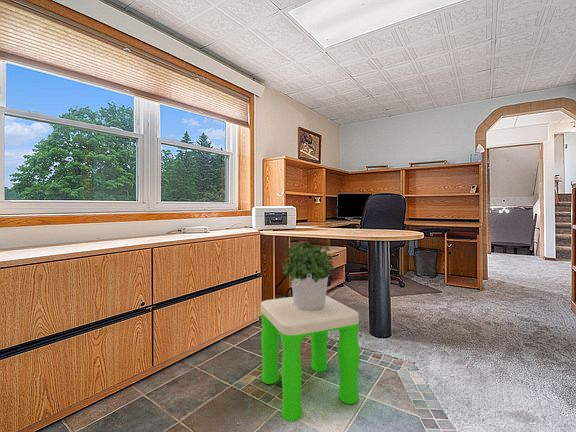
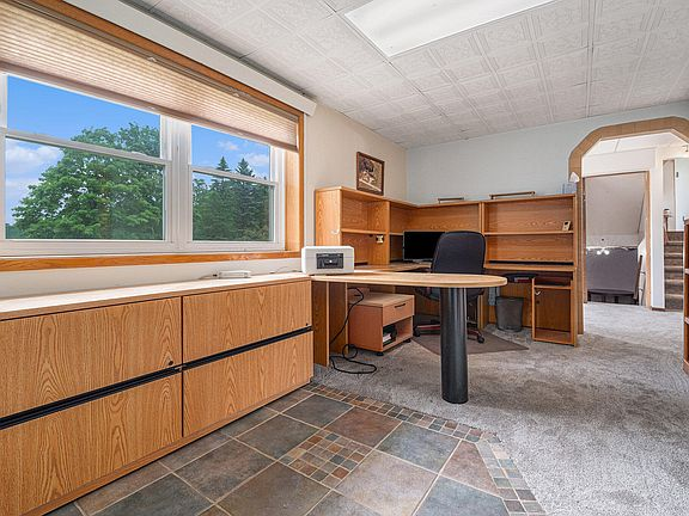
- potted plant (306, 273)
- stool (311, 346)
